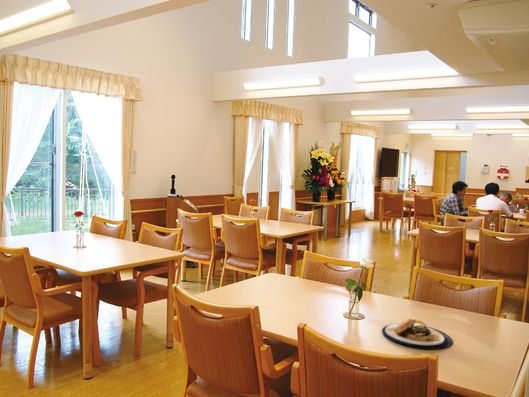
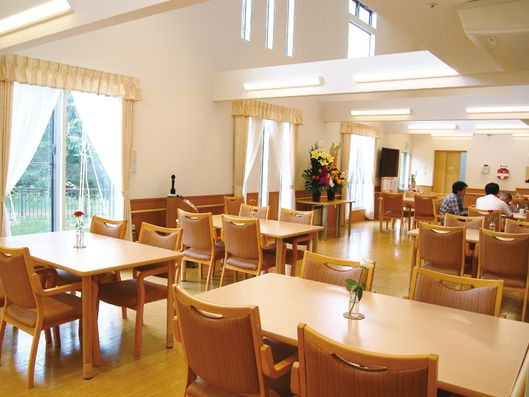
- plate (417, 326)
